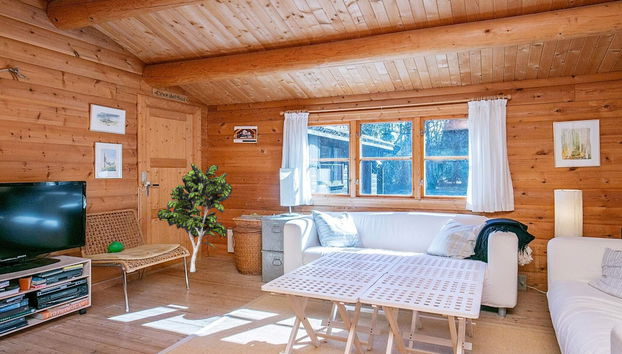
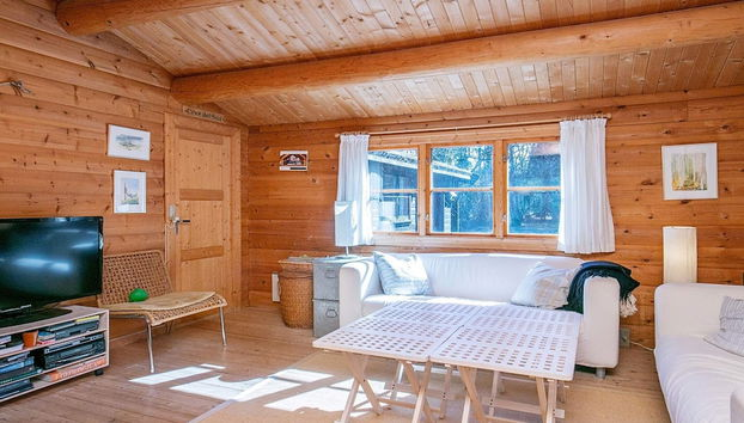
- indoor plant (194, 216)
